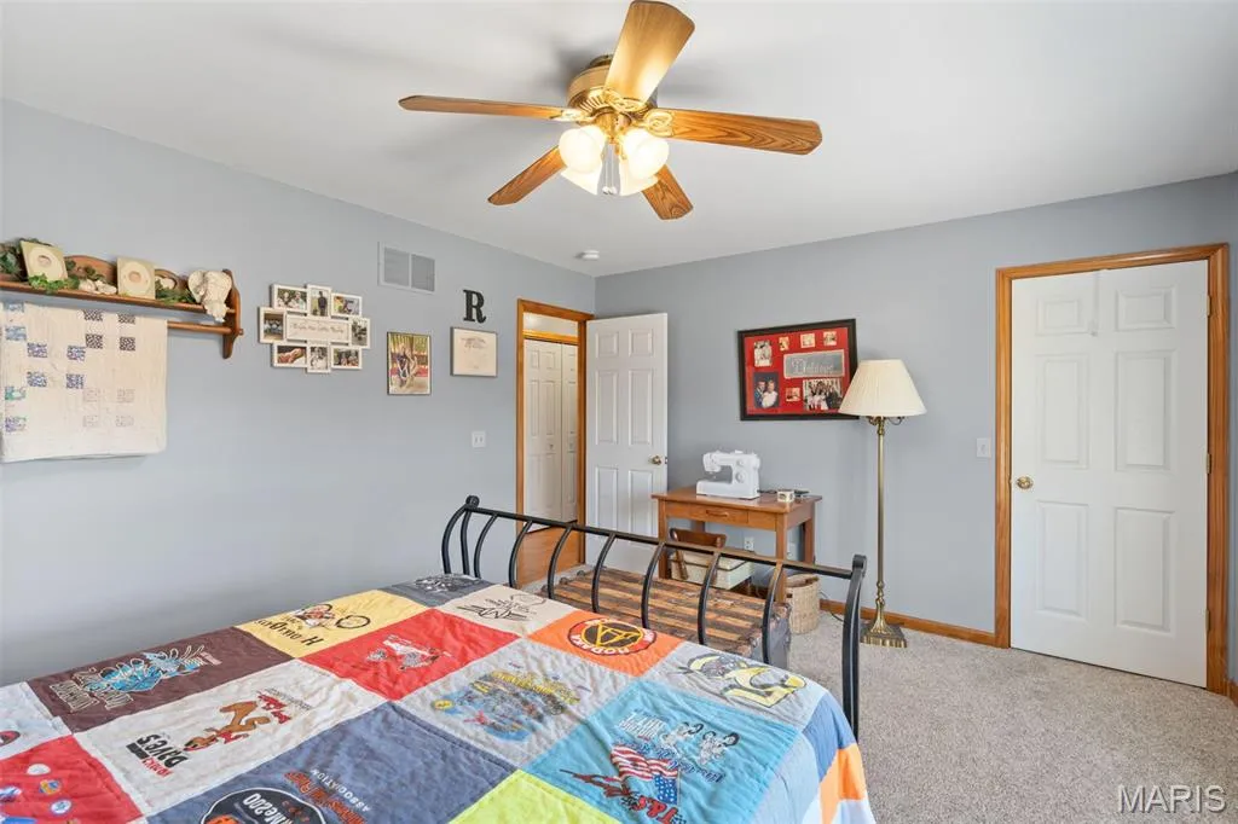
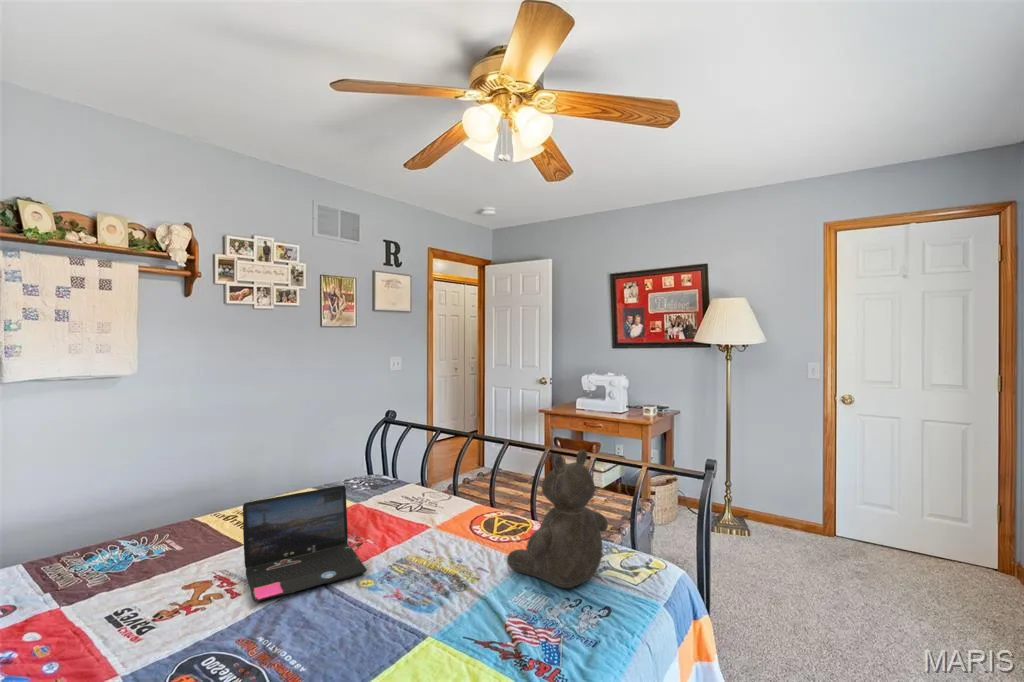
+ teddy bear (555, 512)
+ laptop (304, 538)
